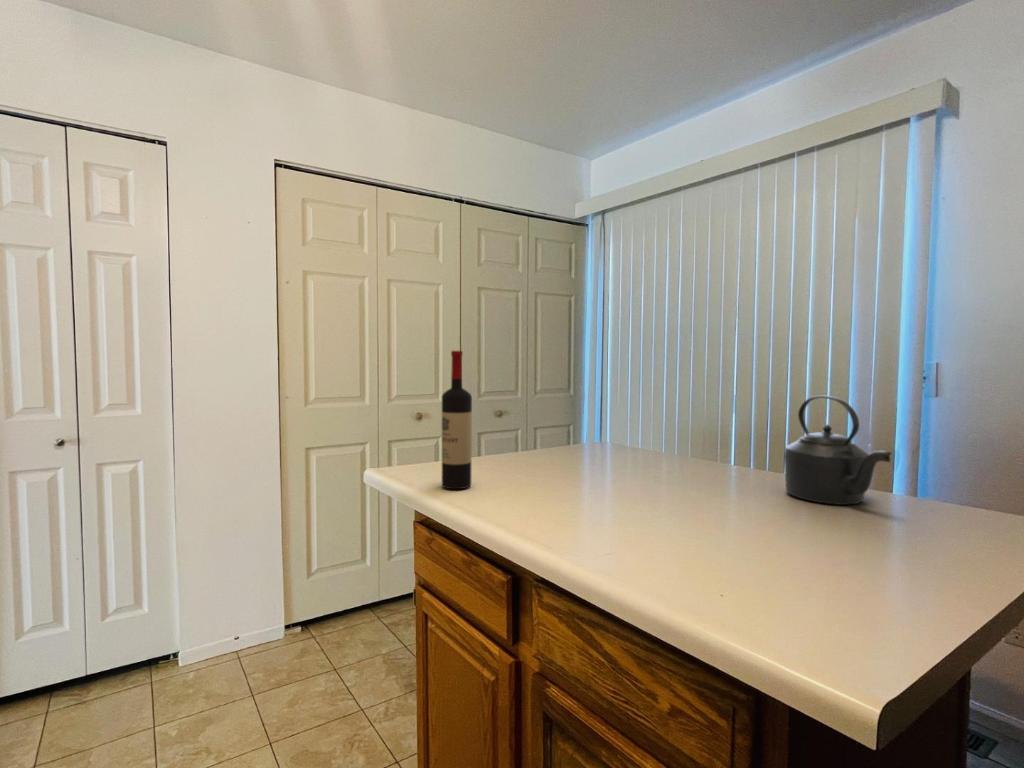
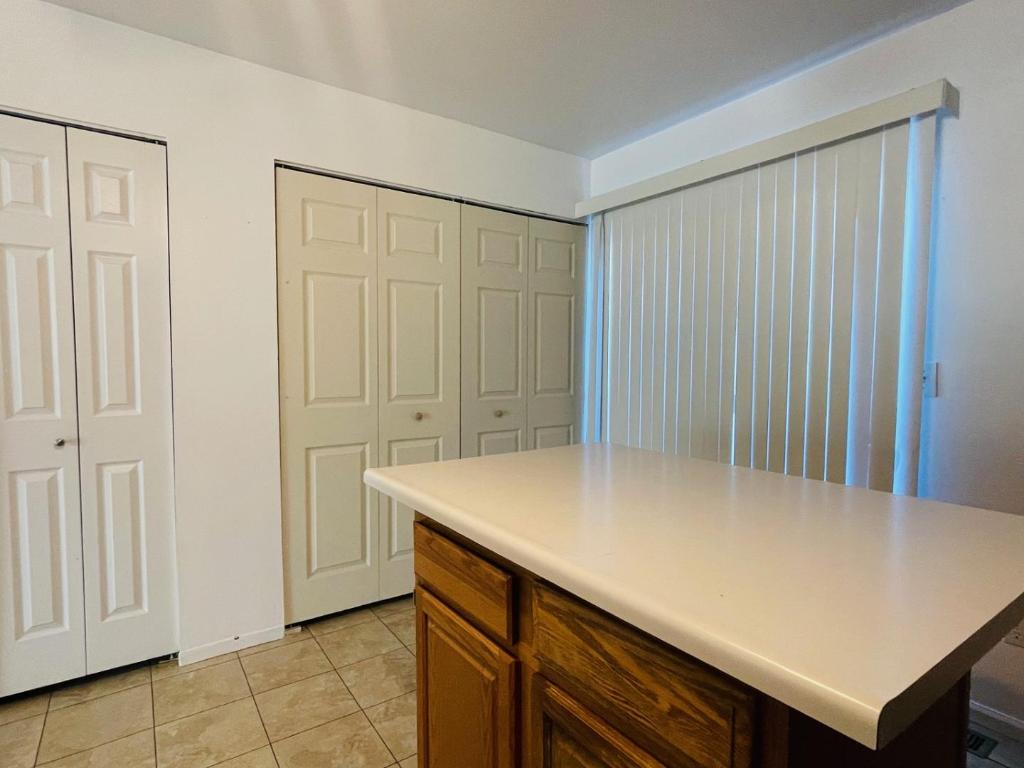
- kettle (839, 449)
- wine bottle (456, 419)
